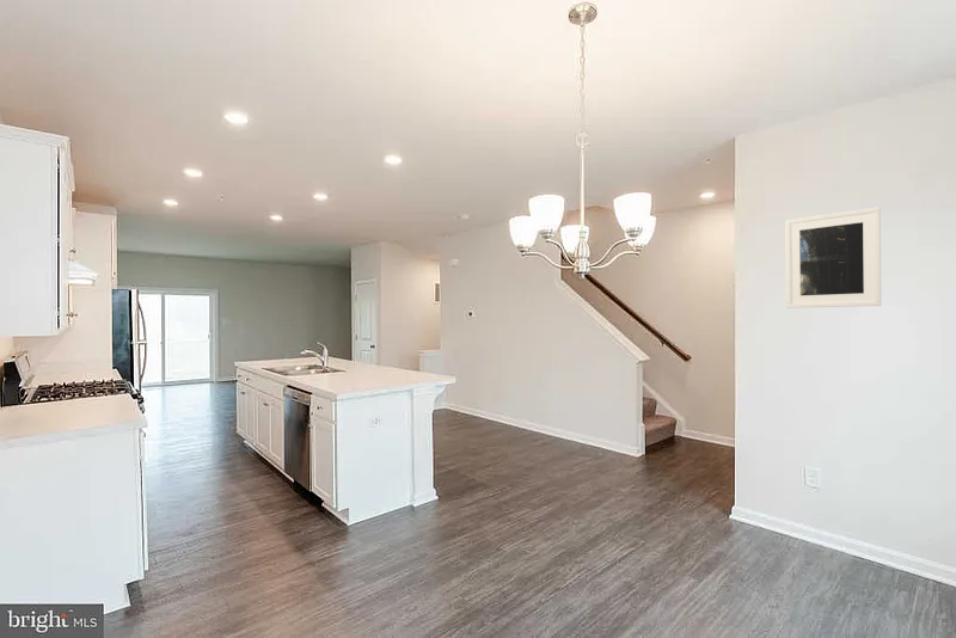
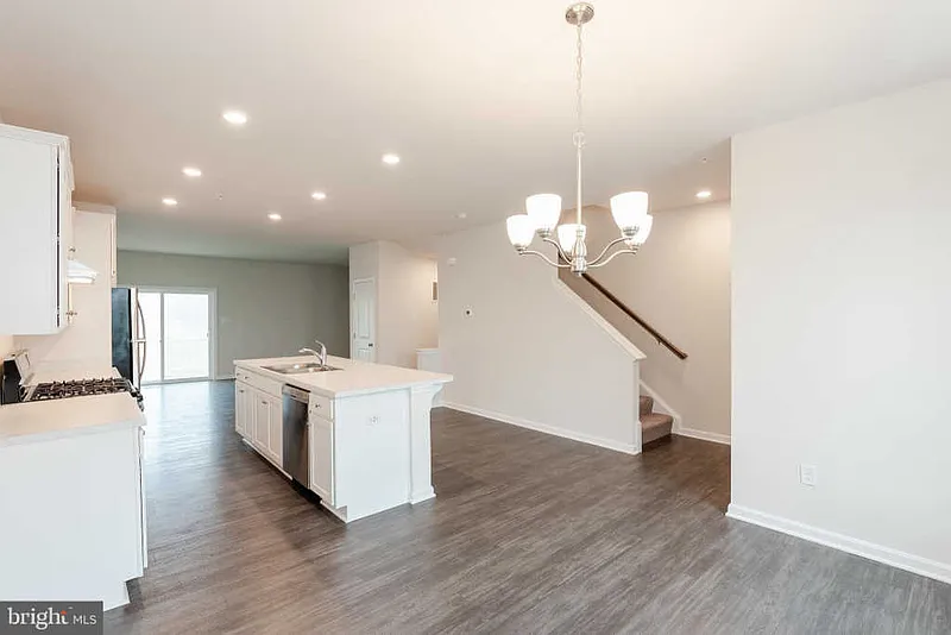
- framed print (831, 260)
